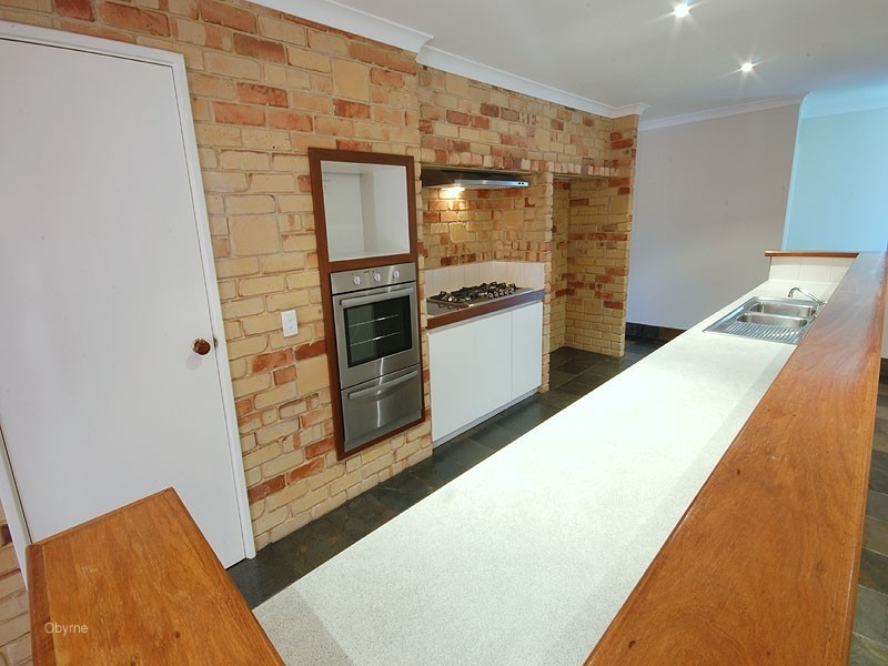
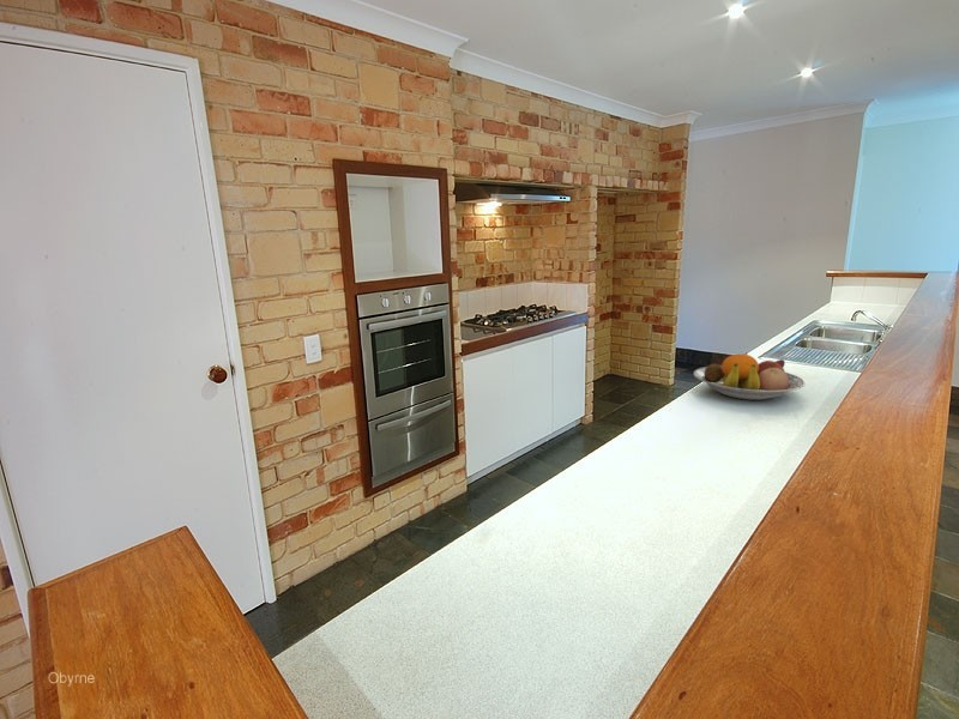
+ fruit bowl (747, 373)
